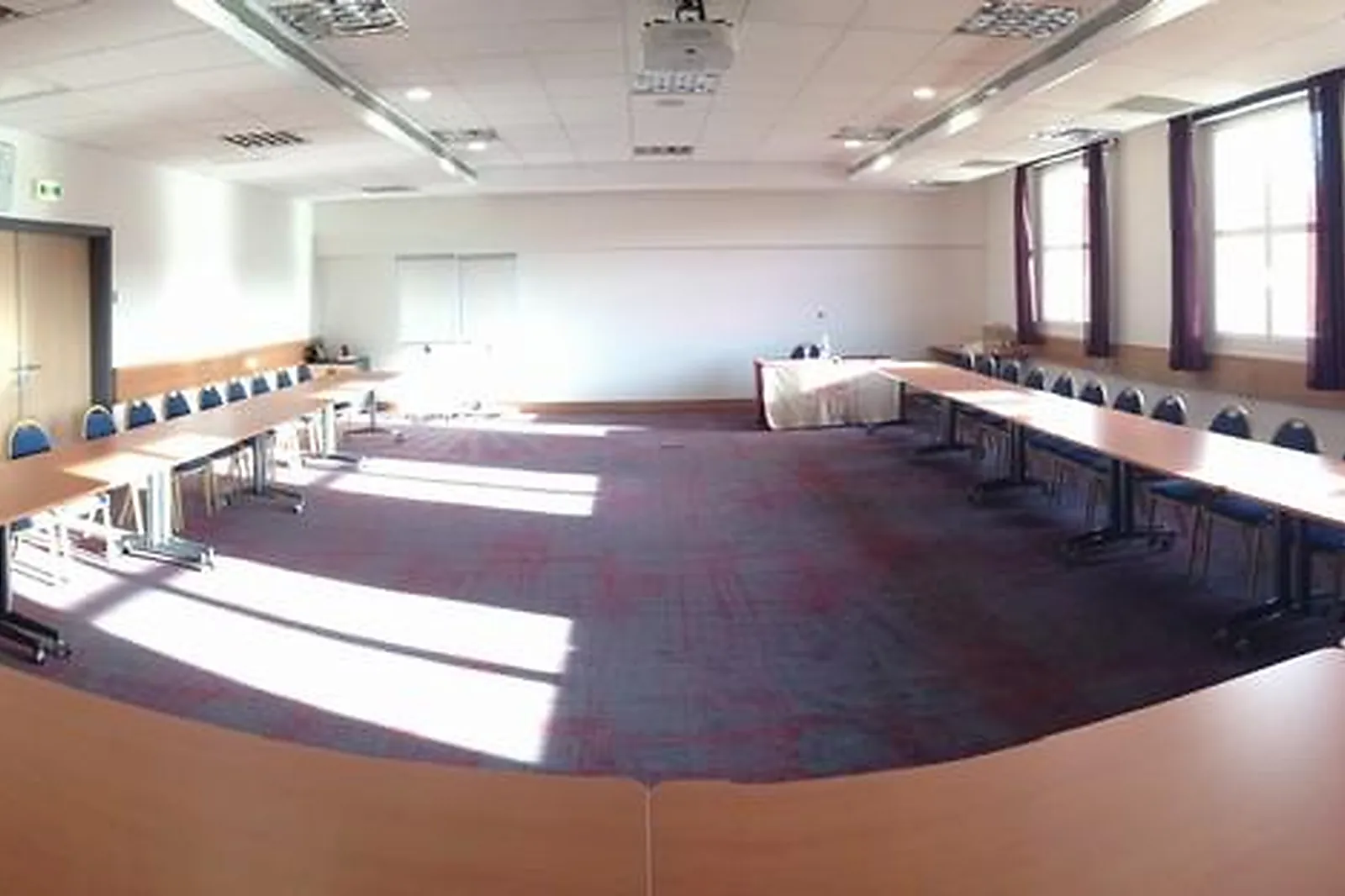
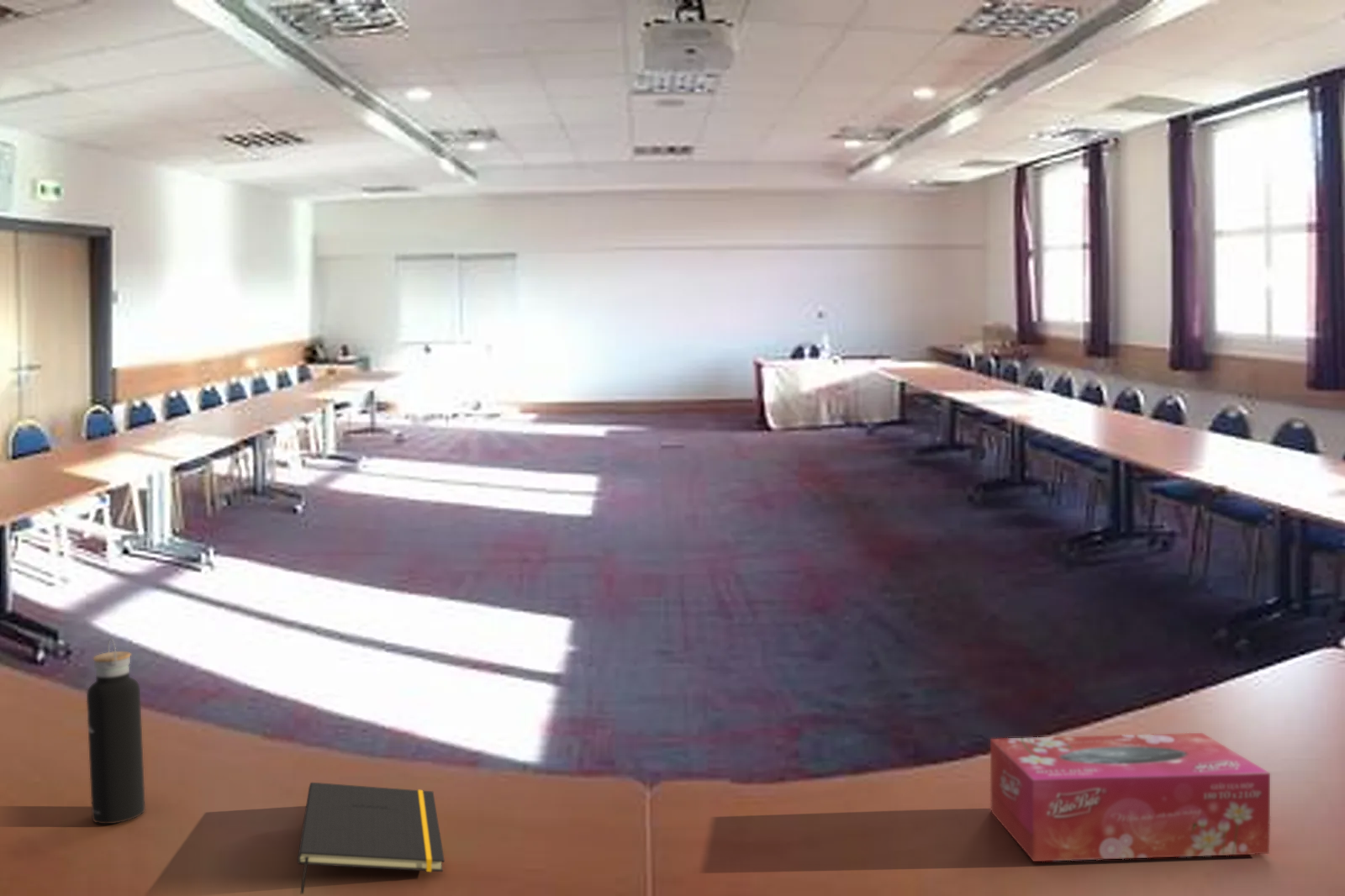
+ notepad (372, 824)
+ tissue box (1122, 793)
+ water bottle (114, 727)
